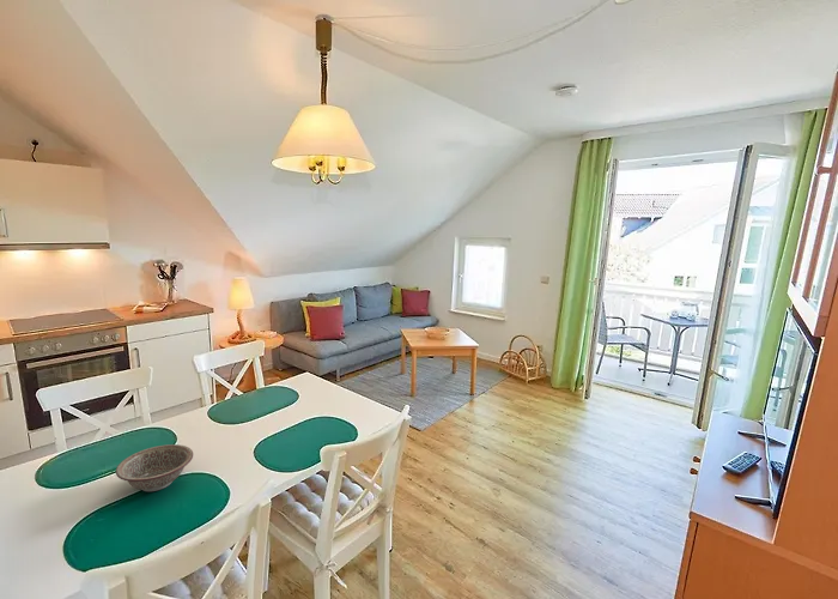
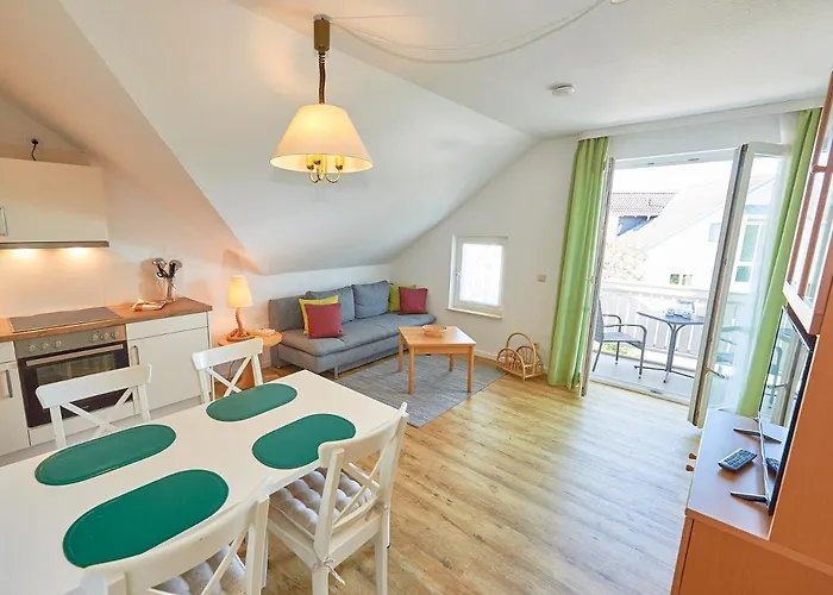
- decorative bowl (157, 472)
